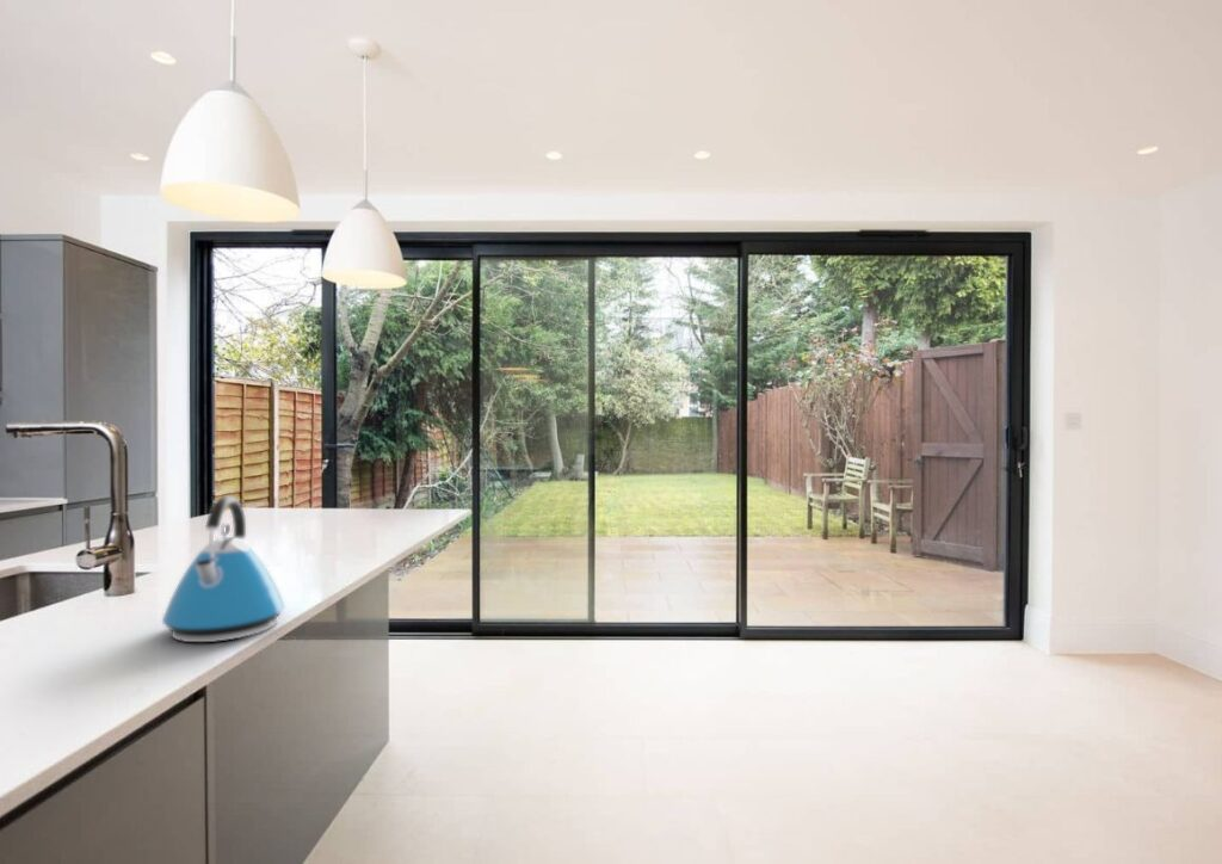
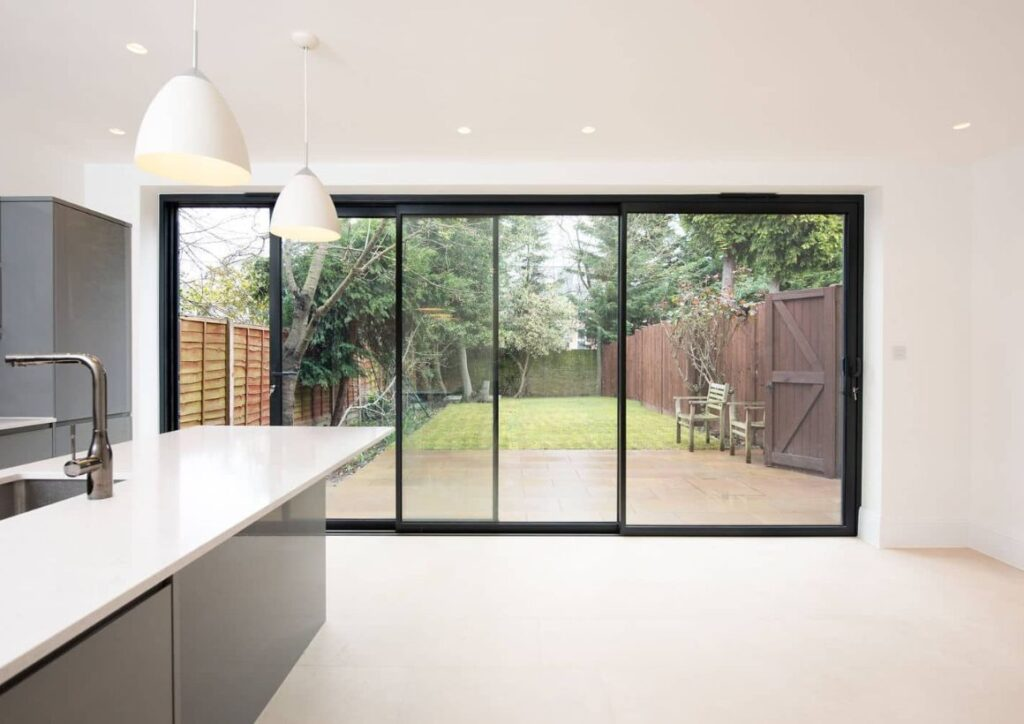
- kettle (227, 561)
